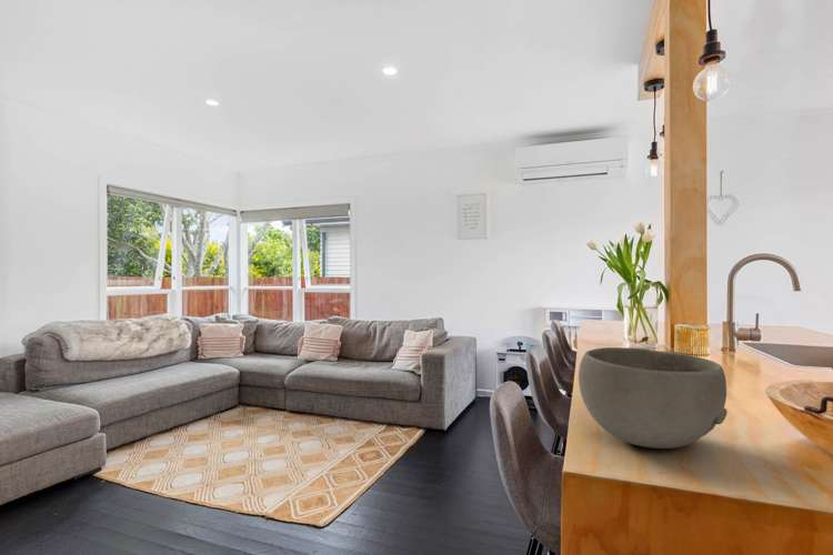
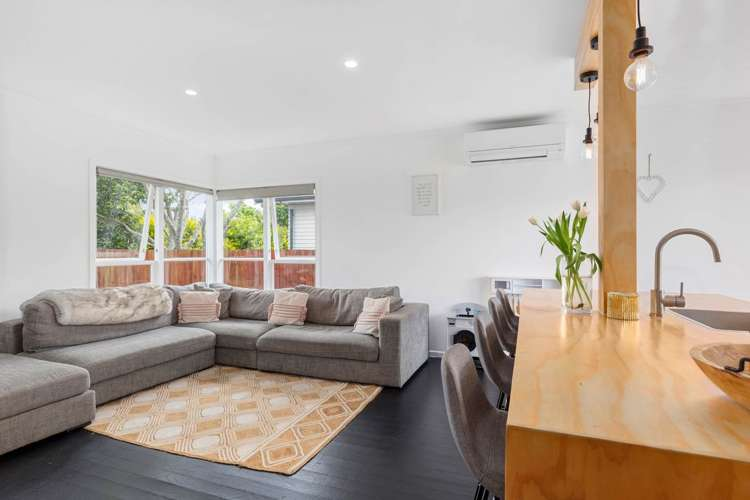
- bowl (649, 397)
